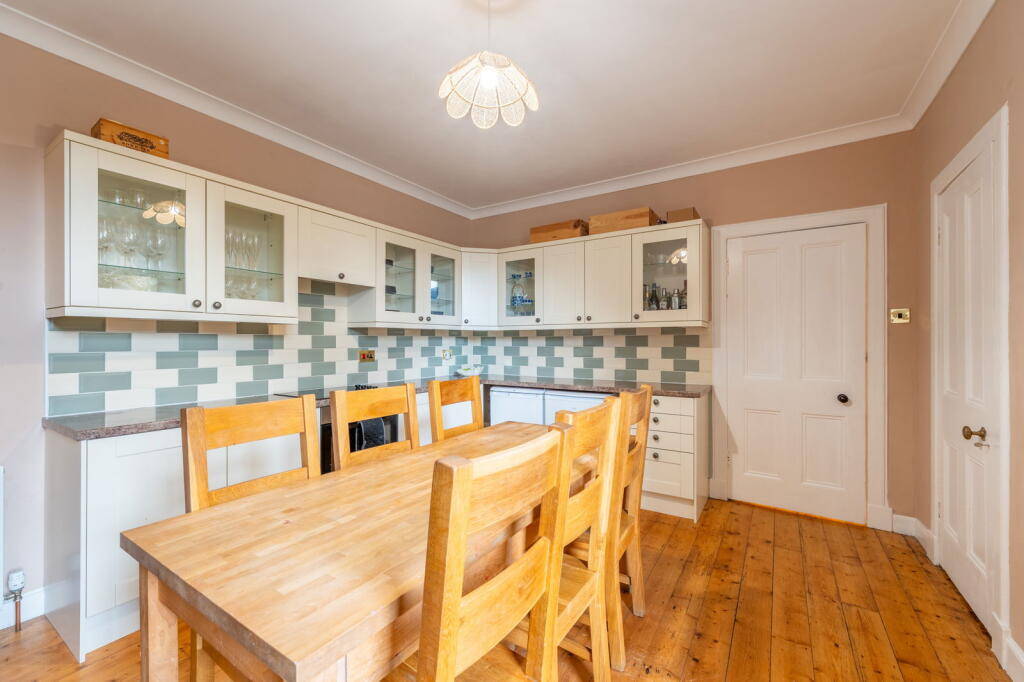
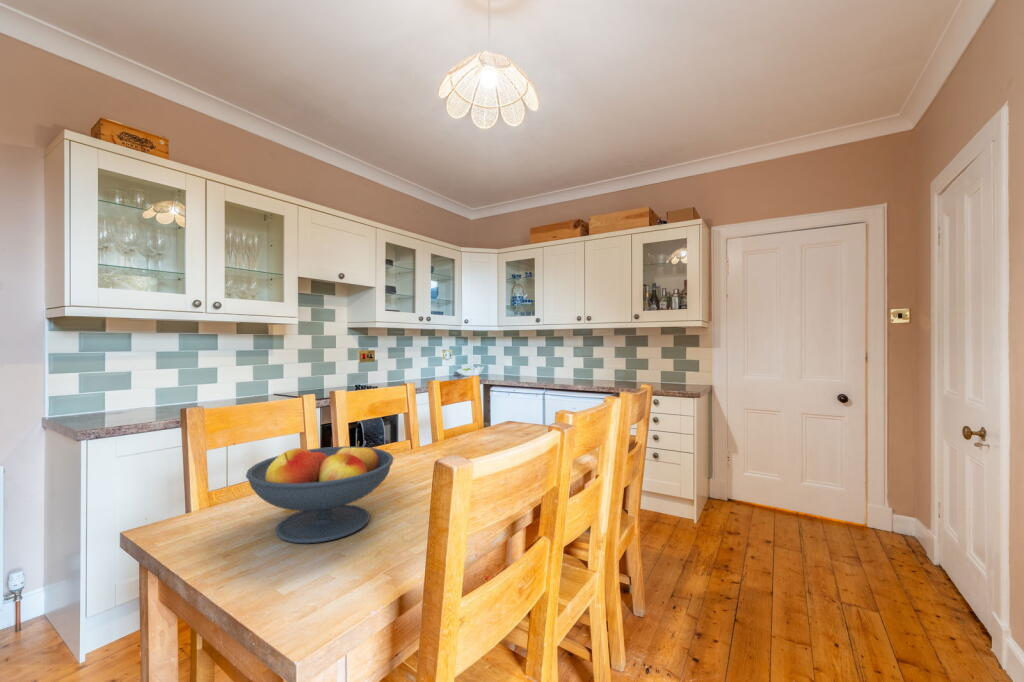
+ fruit bowl (324, 482)
